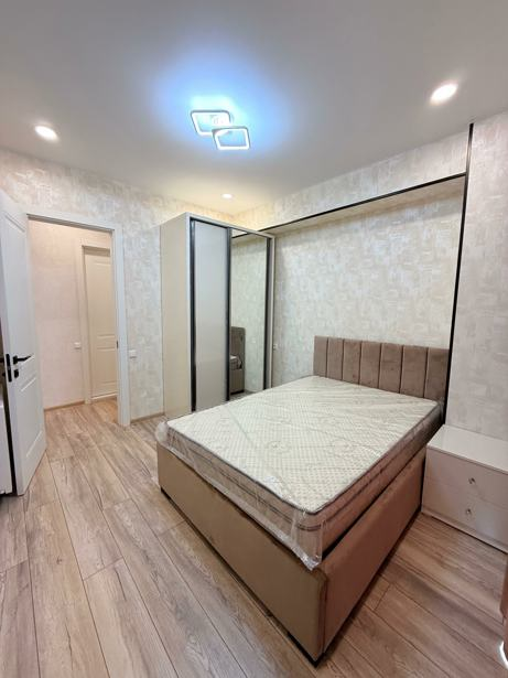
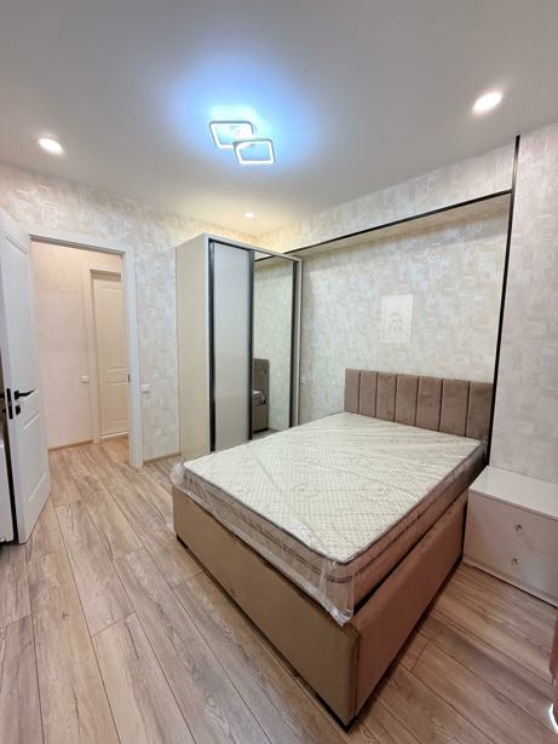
+ wall art (396, 319)
